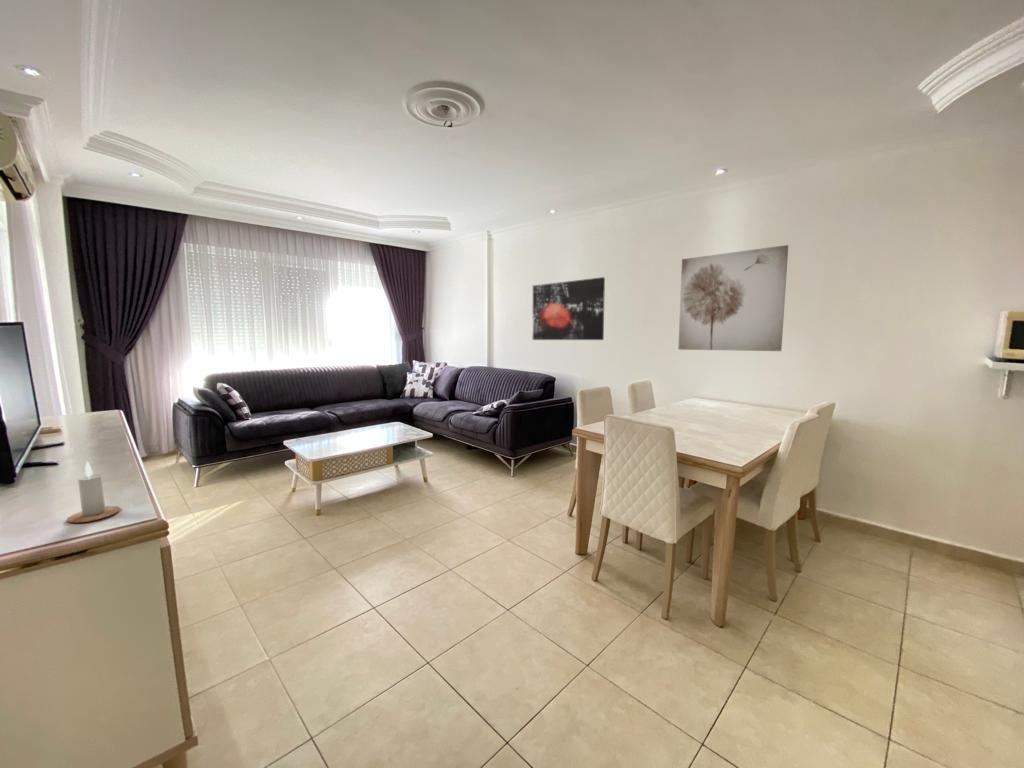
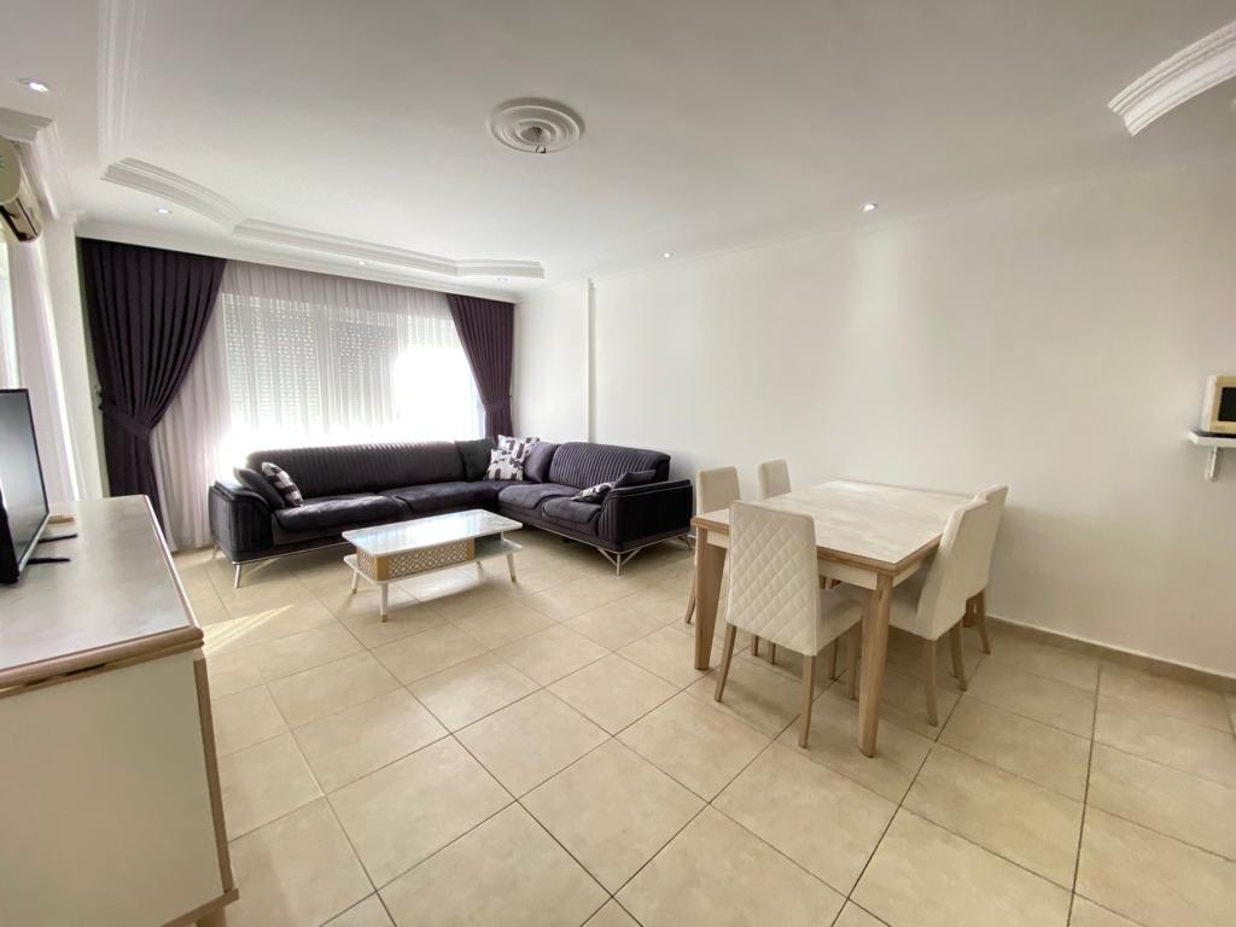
- candle (91, 488)
- wall art (565, 311)
- wall art (728, 302)
